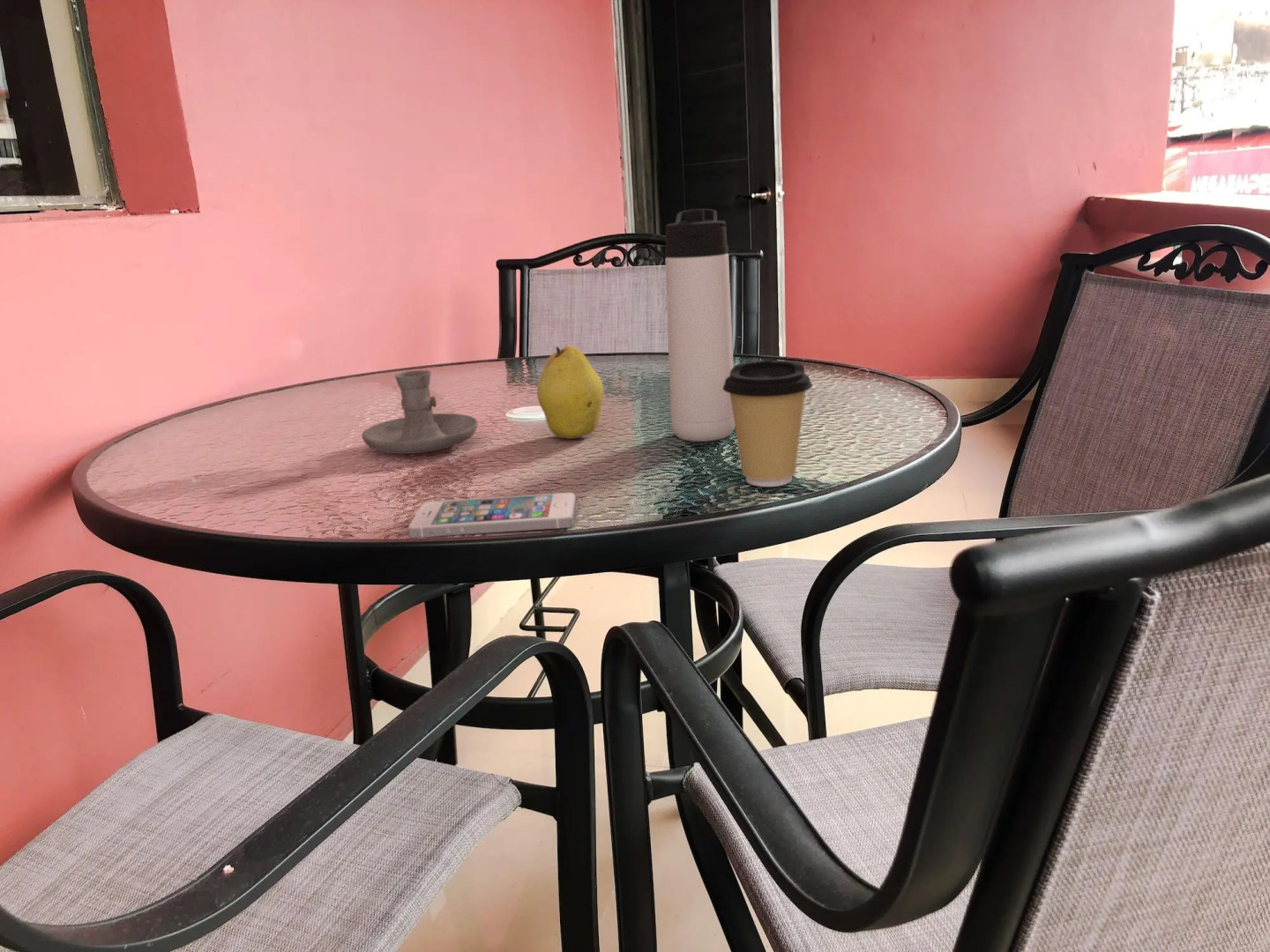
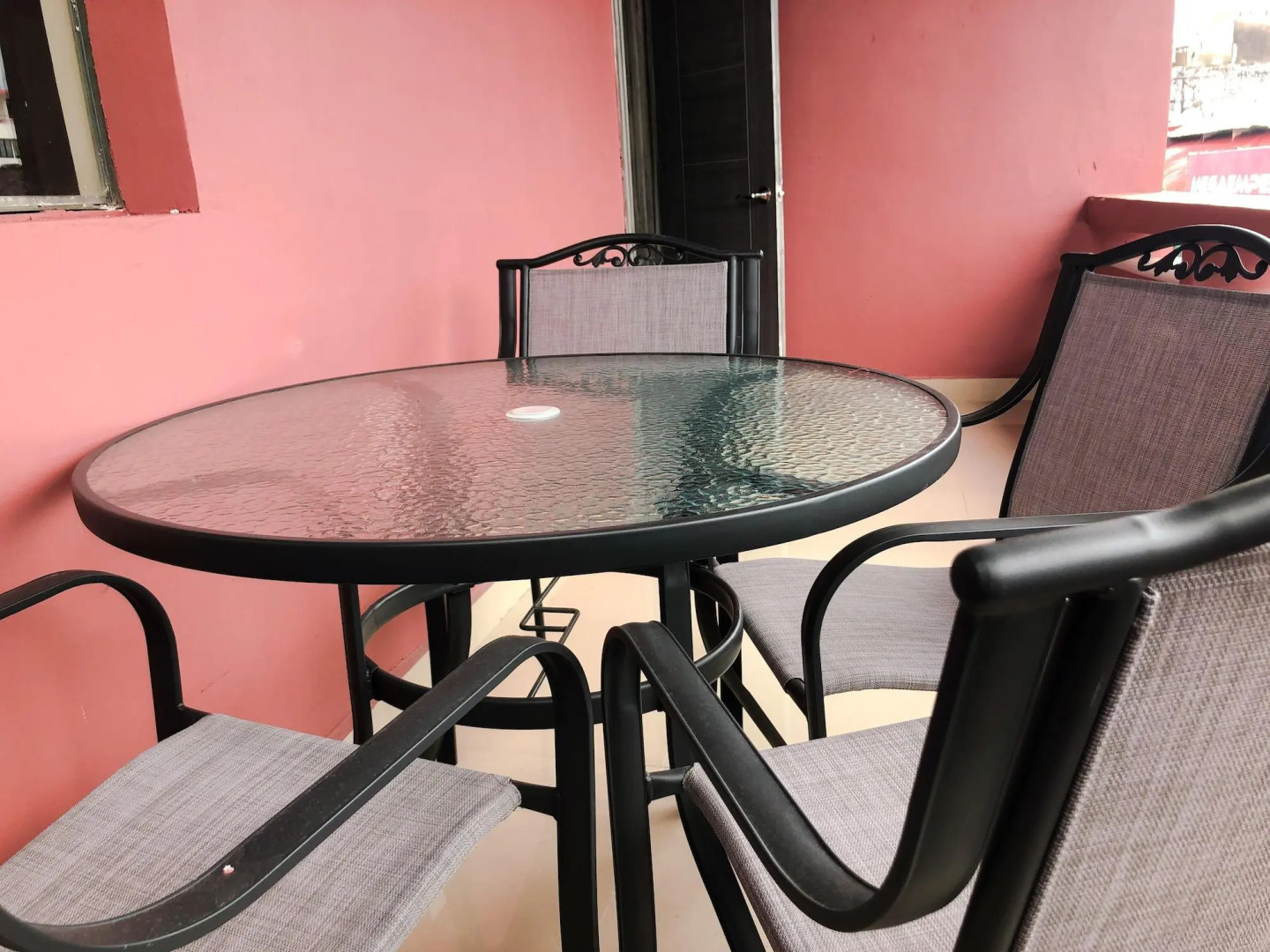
- coffee cup (767, 424)
- candle holder (419, 407)
- fruit (569, 390)
- thermos bottle (699, 324)
- smartphone (495, 514)
